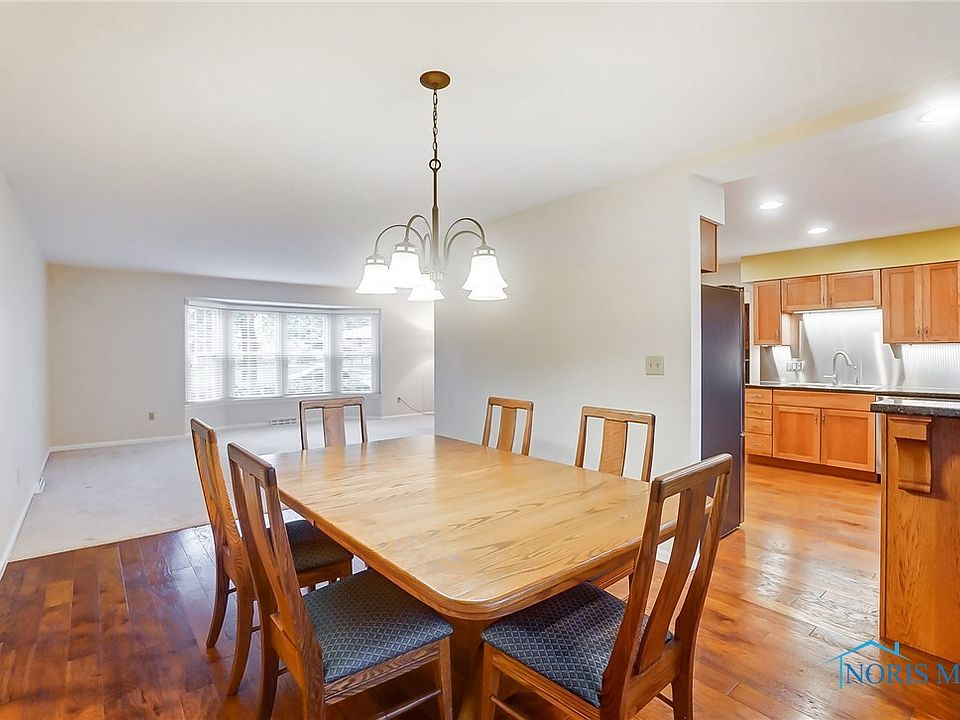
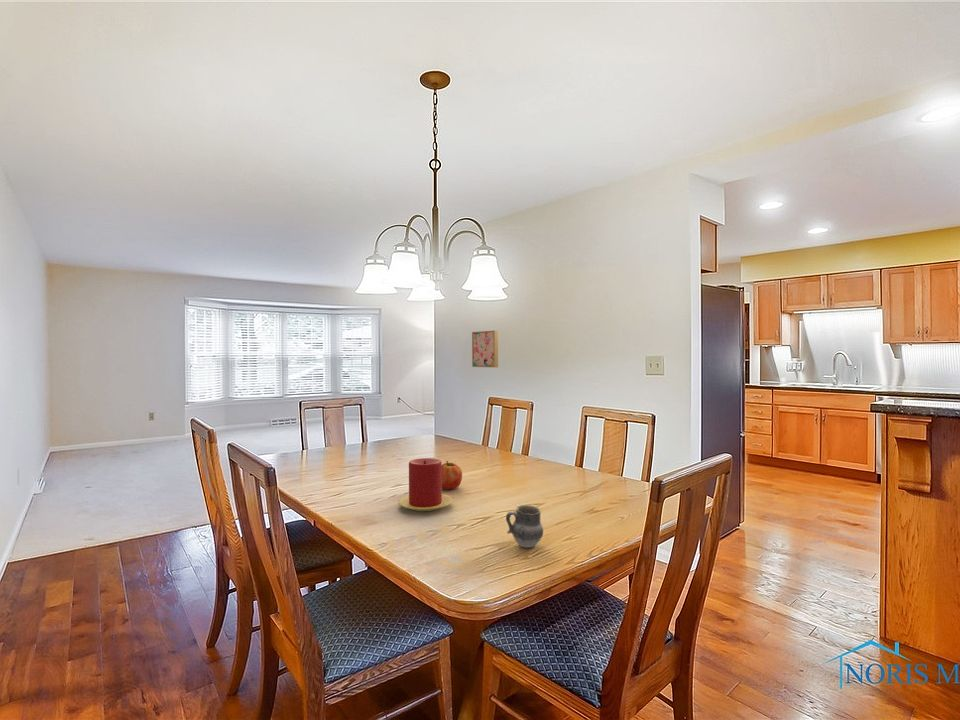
+ wall art (484, 349)
+ fruit (449, 474)
+ candle (425, 483)
+ cup (524, 526)
